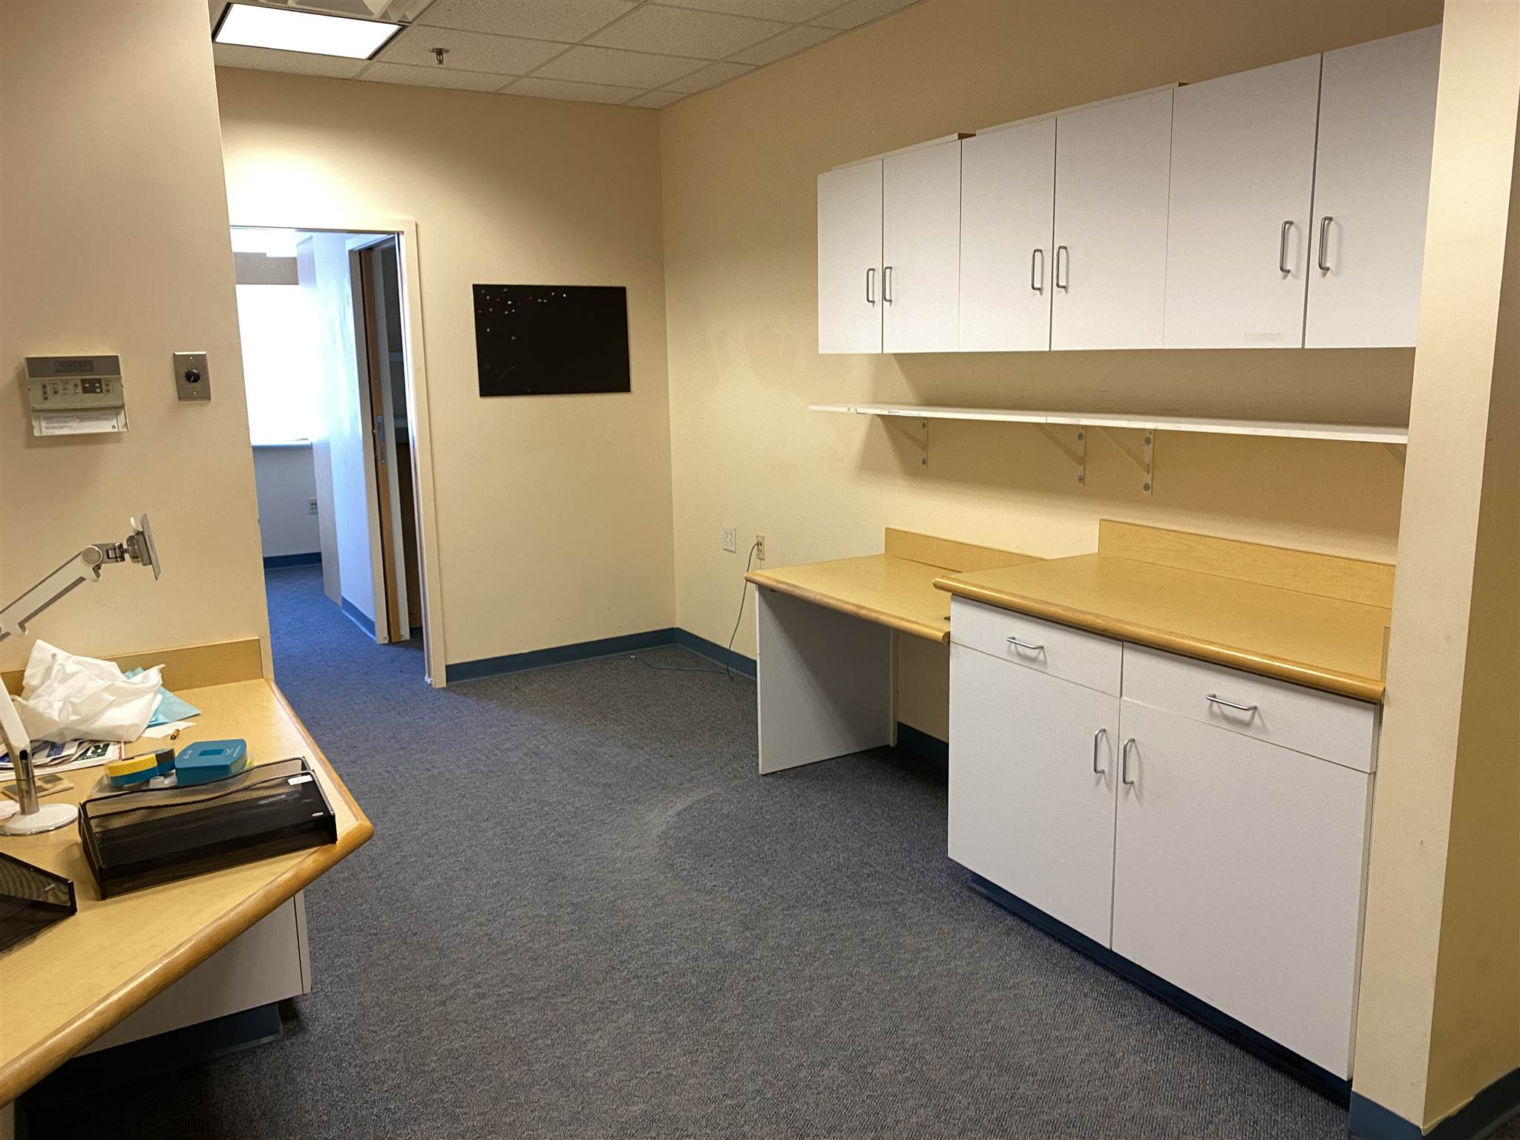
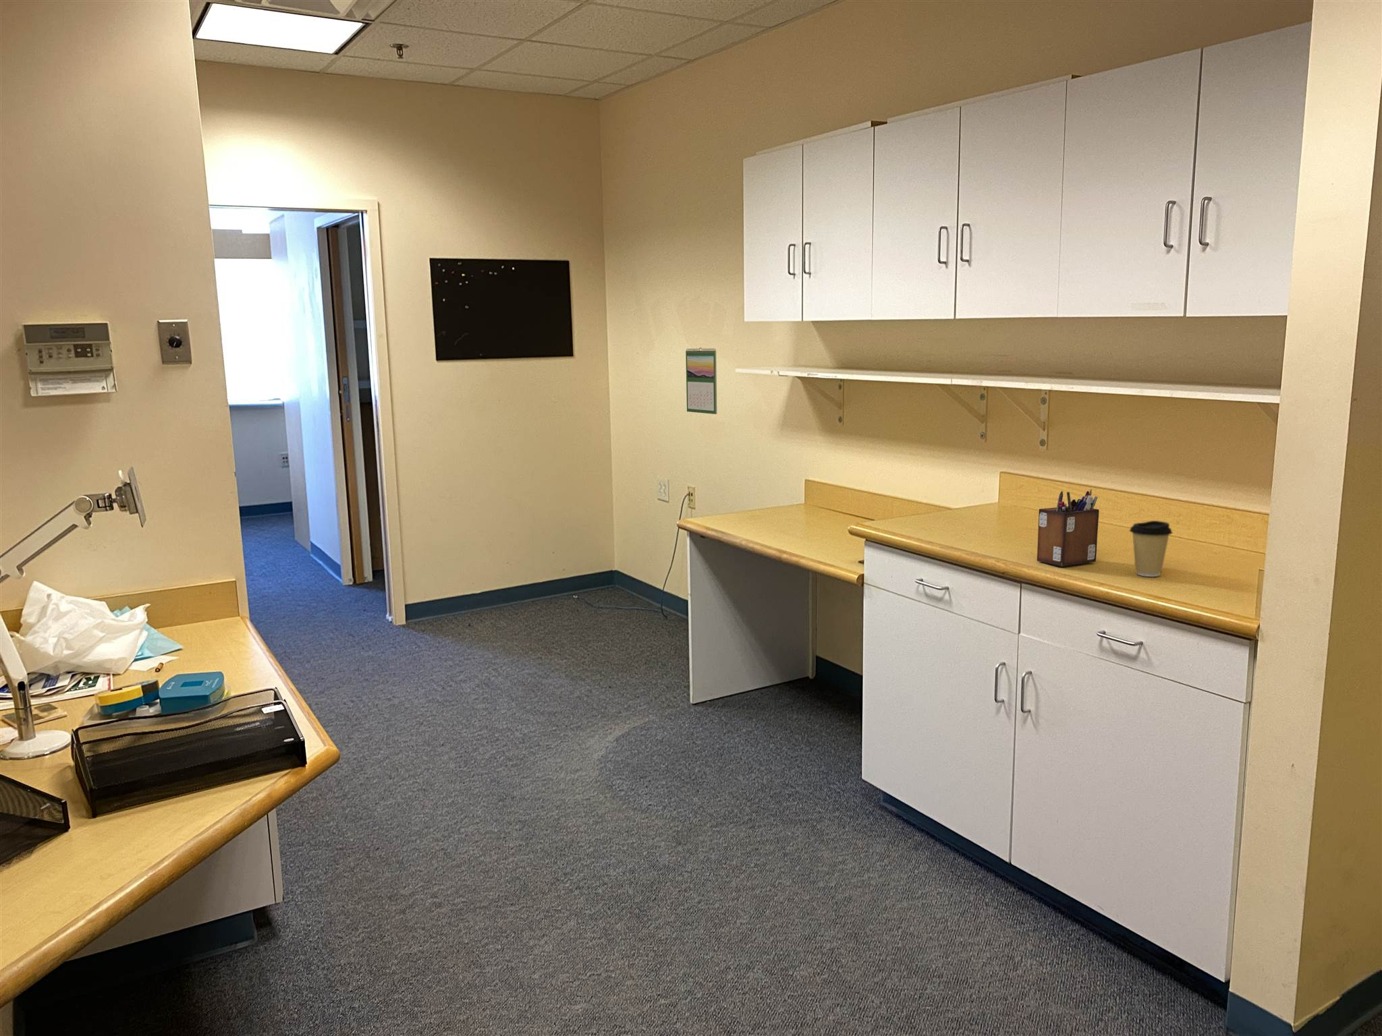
+ coffee cup (1149, 548)
+ desk organizer (1069, 525)
+ calendar (701, 380)
